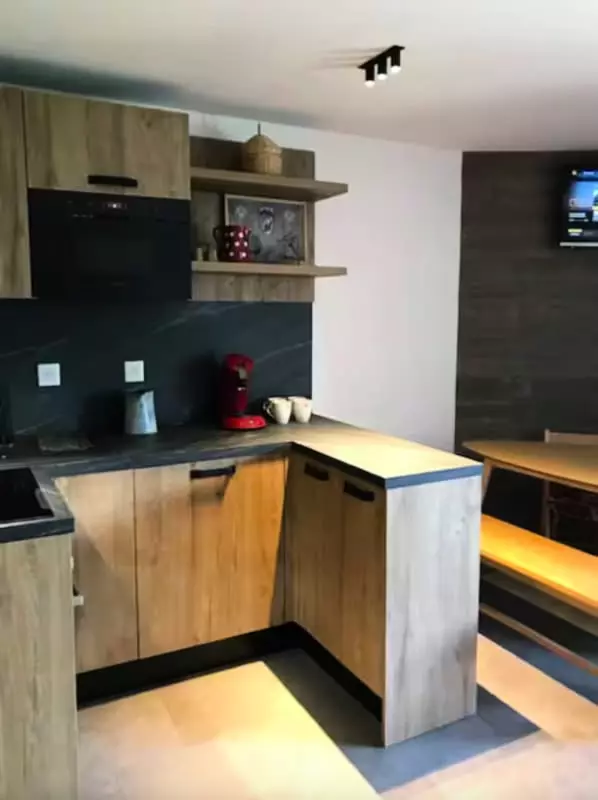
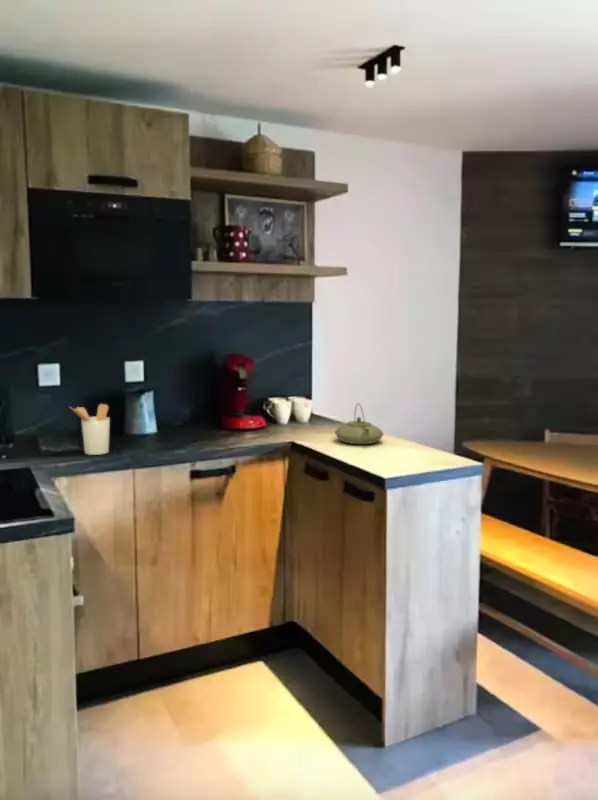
+ utensil holder (89, 428)
+ teapot (359, 423)
